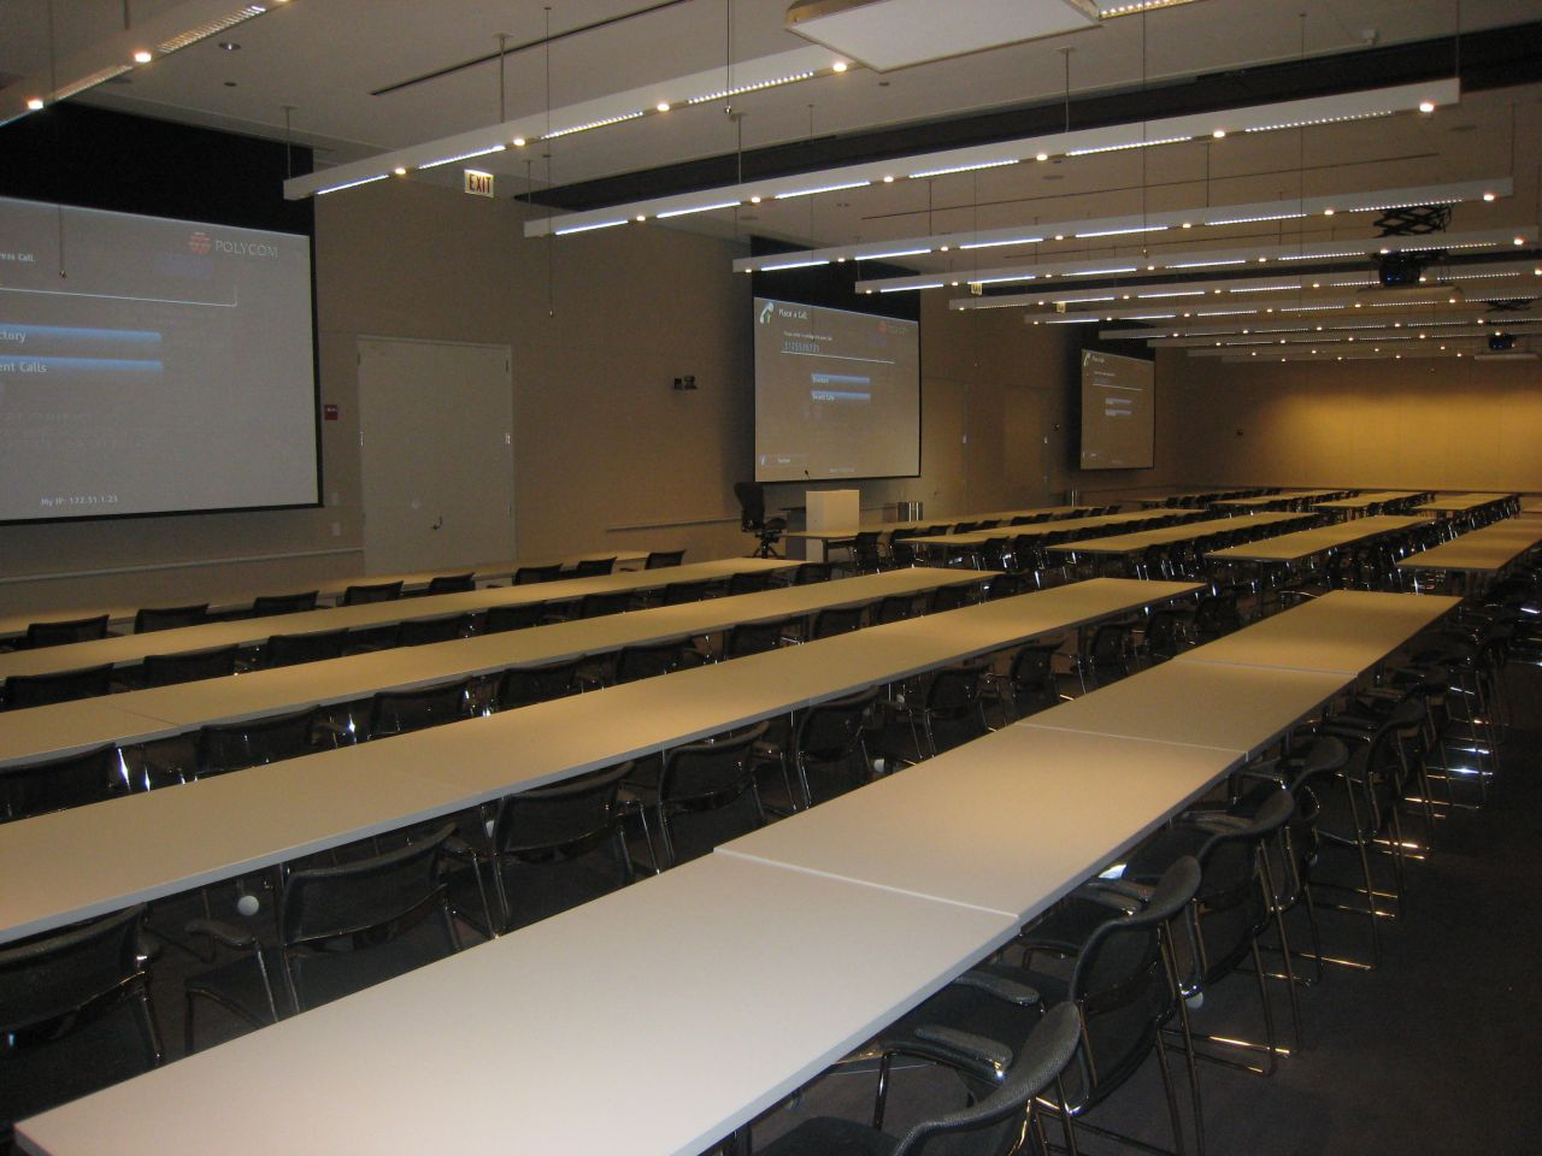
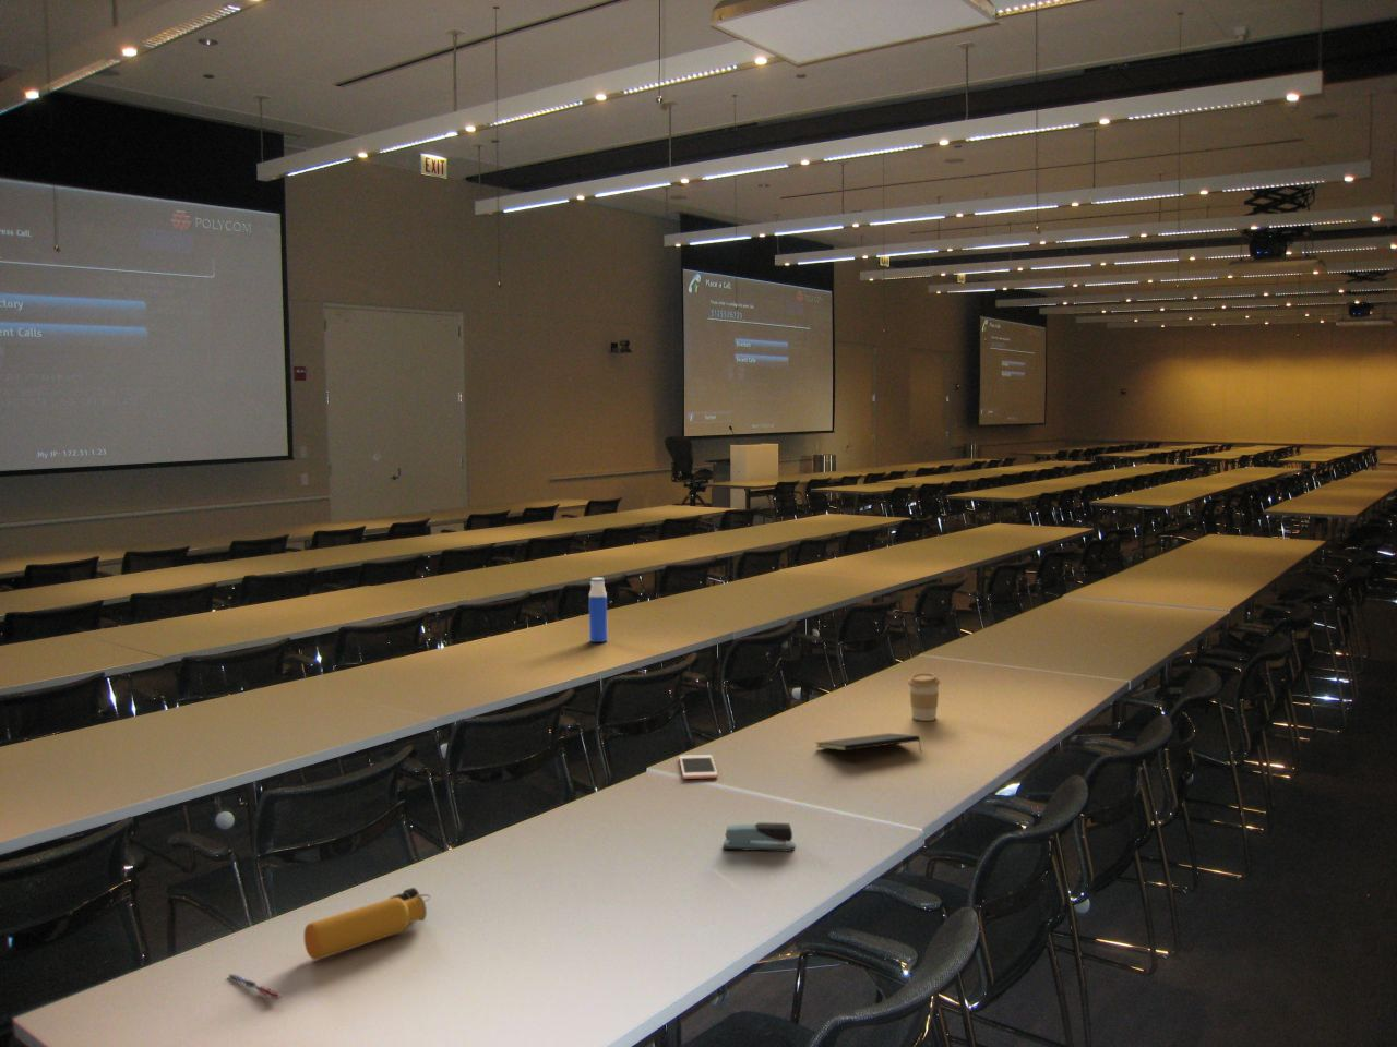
+ water bottle (372, 915)
+ notepad (867, 741)
+ stapler (759, 836)
+ water bottle (597, 609)
+ cell phone (697, 765)
+ coffee cup (923, 696)
+ pen (253, 983)
